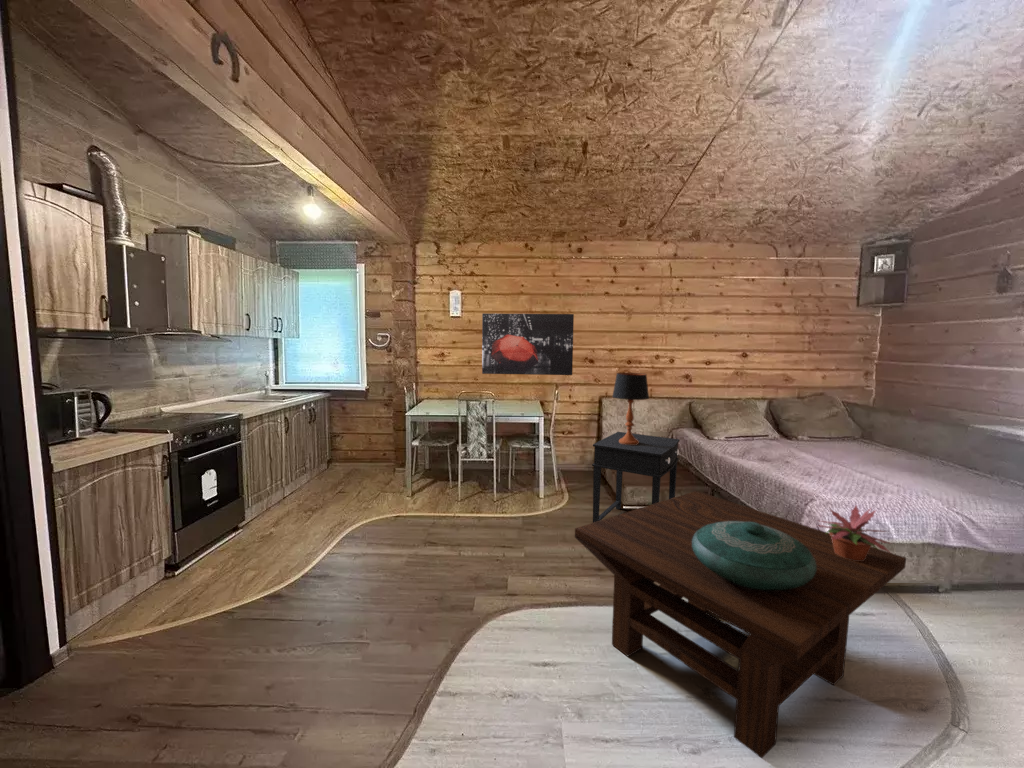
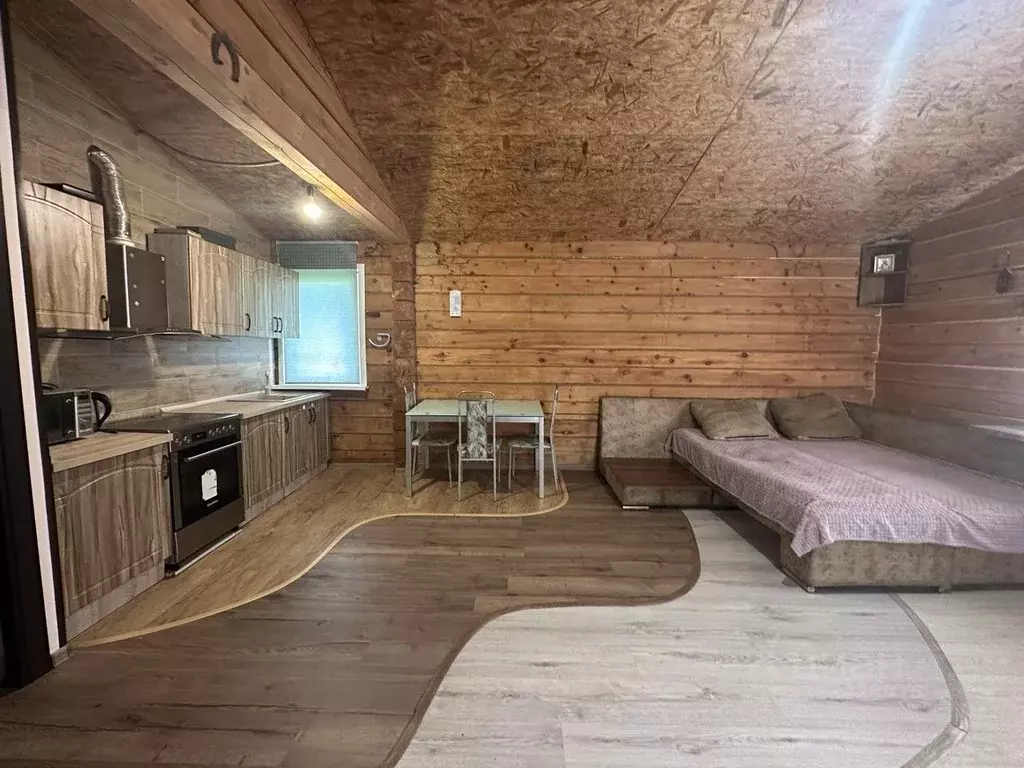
- coffee table (726, 601)
- wall art (527, 344)
- table lamp (630, 408)
- potted plant (852, 528)
- decorative bowl (751, 547)
- side table (640, 474)
